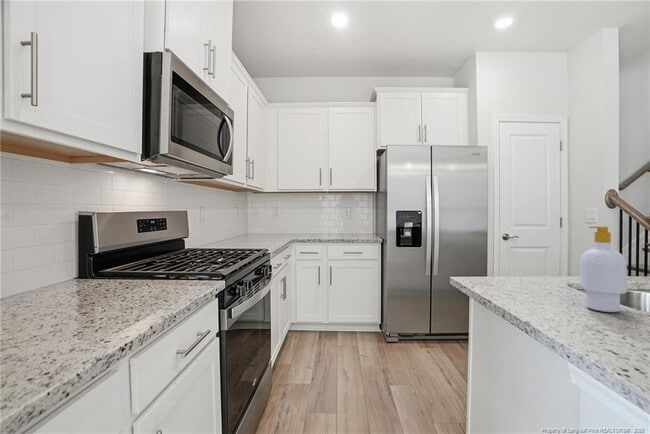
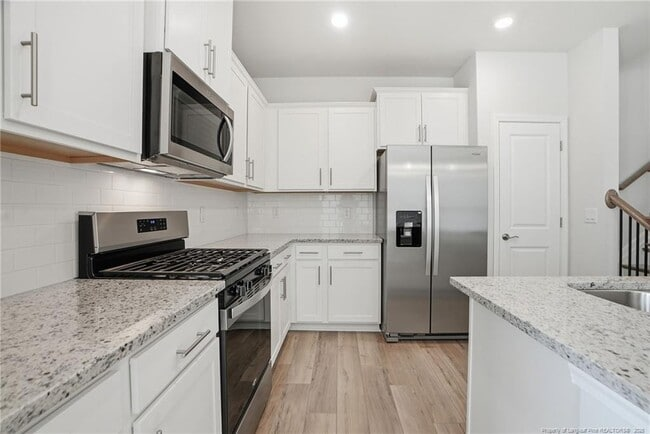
- soap bottle (602, 267)
